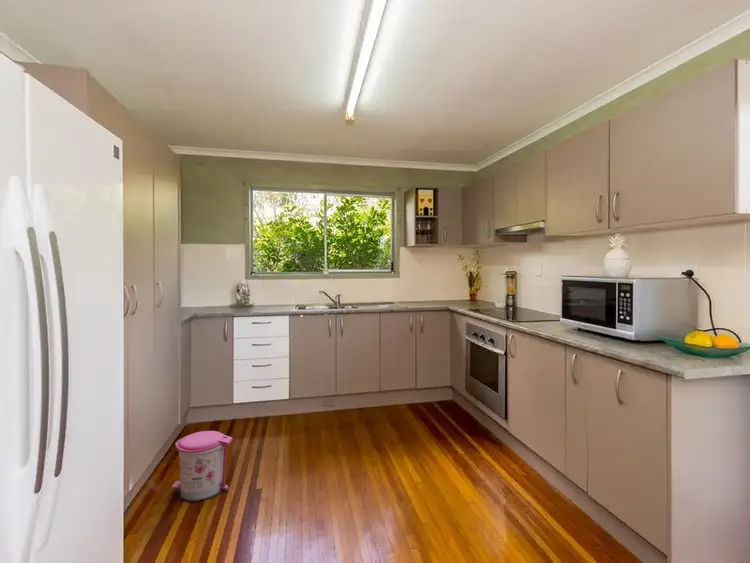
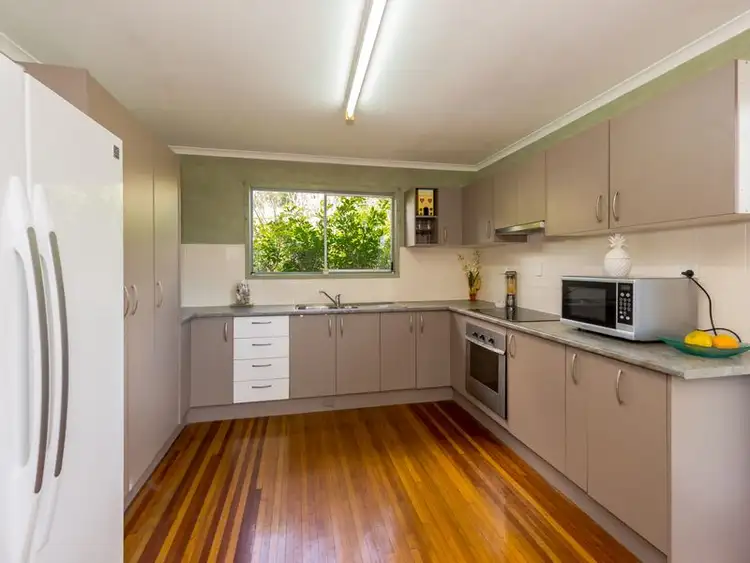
- trash can (202, 463)
